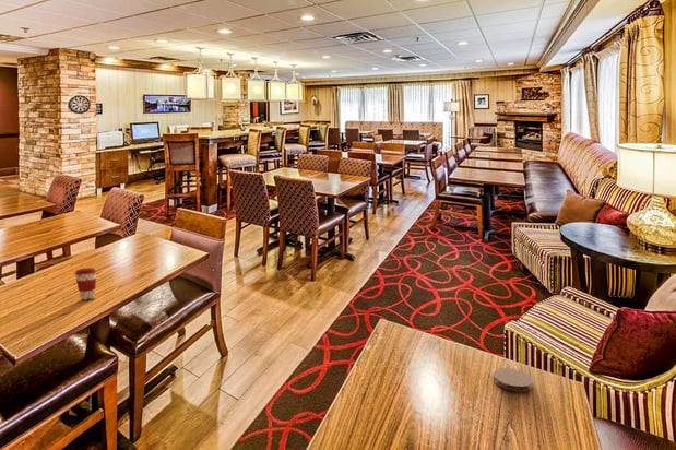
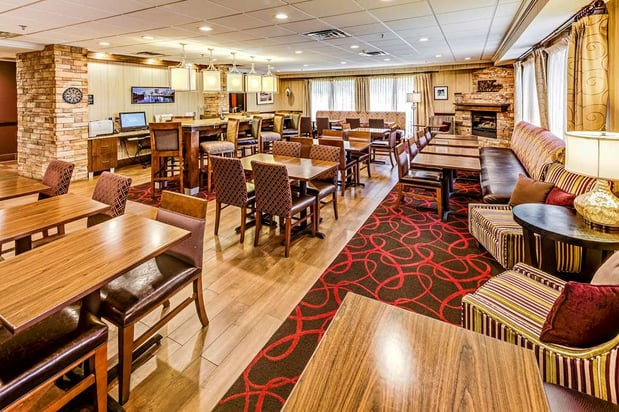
- coffee cup (86, 283)
- coaster (512, 379)
